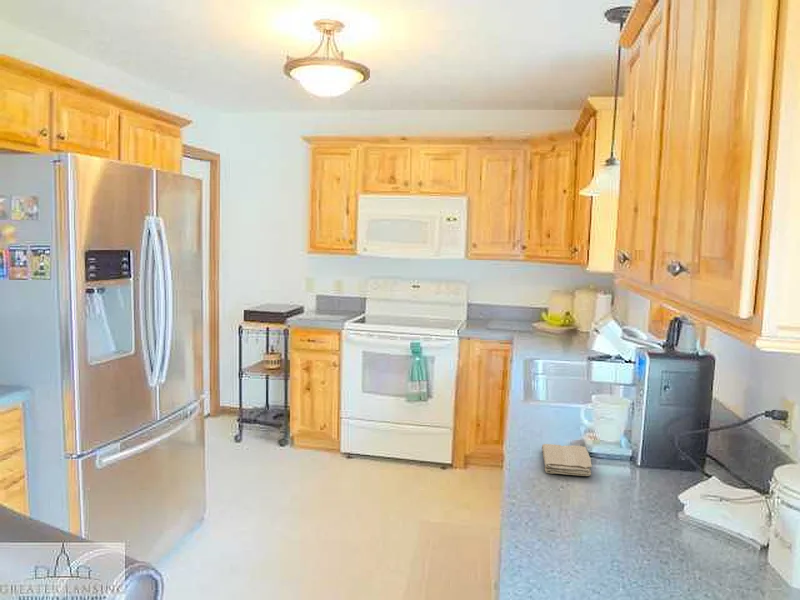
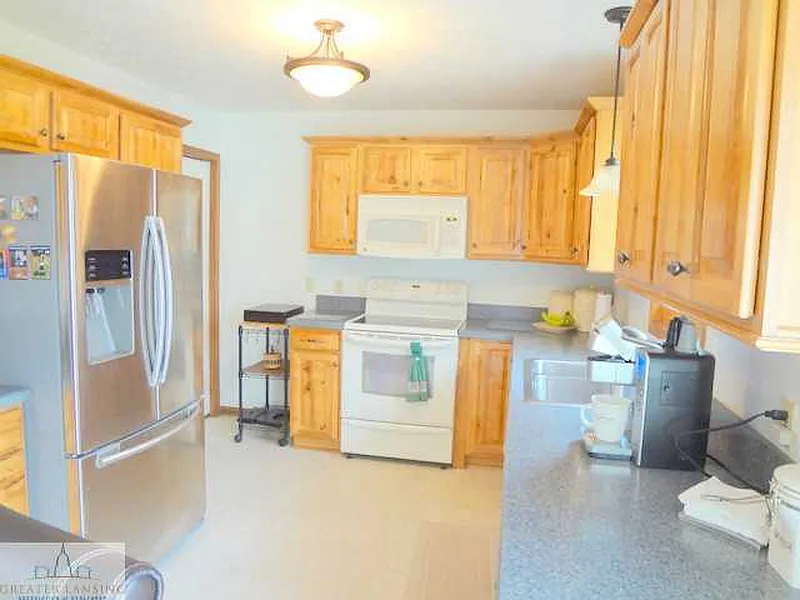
- washcloth (565, 458)
